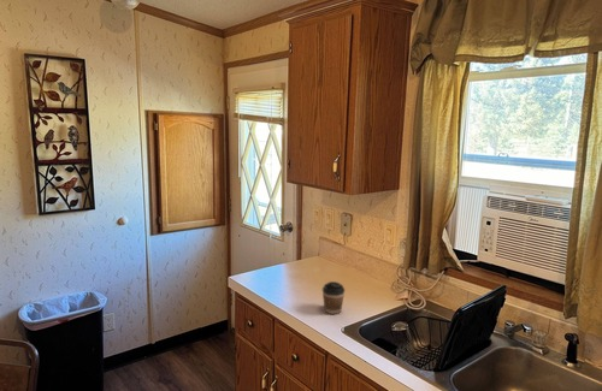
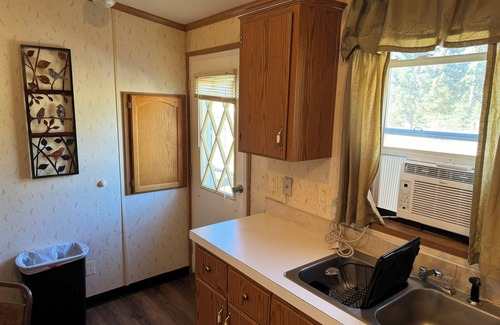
- coffee cup (332, 296)
